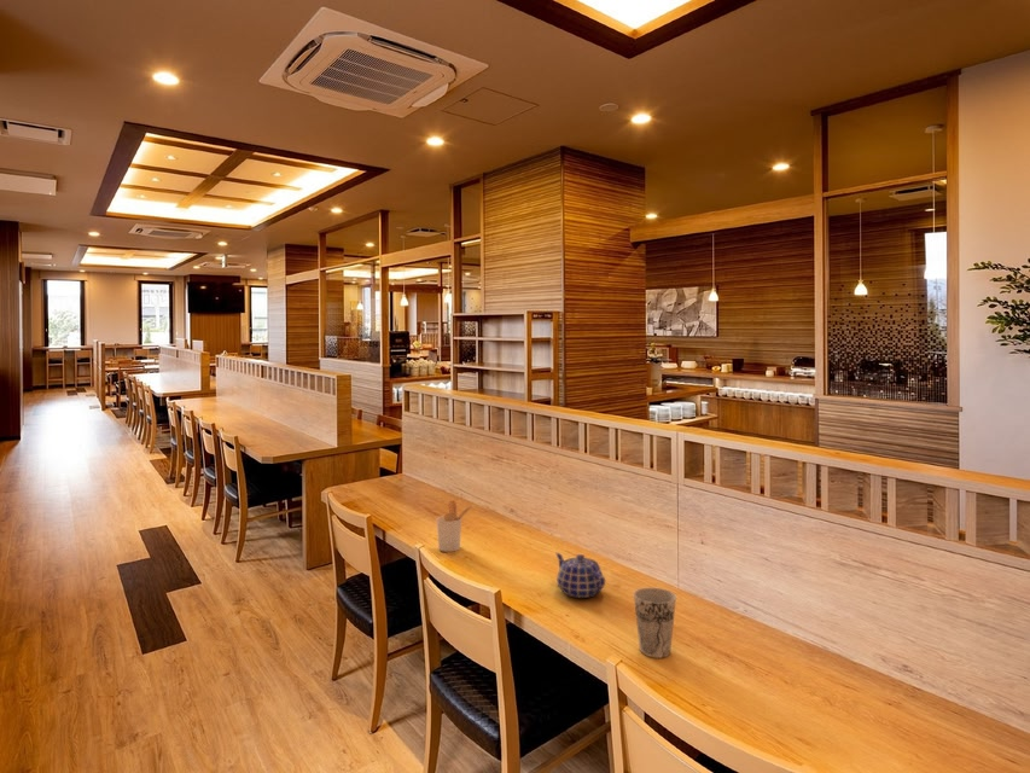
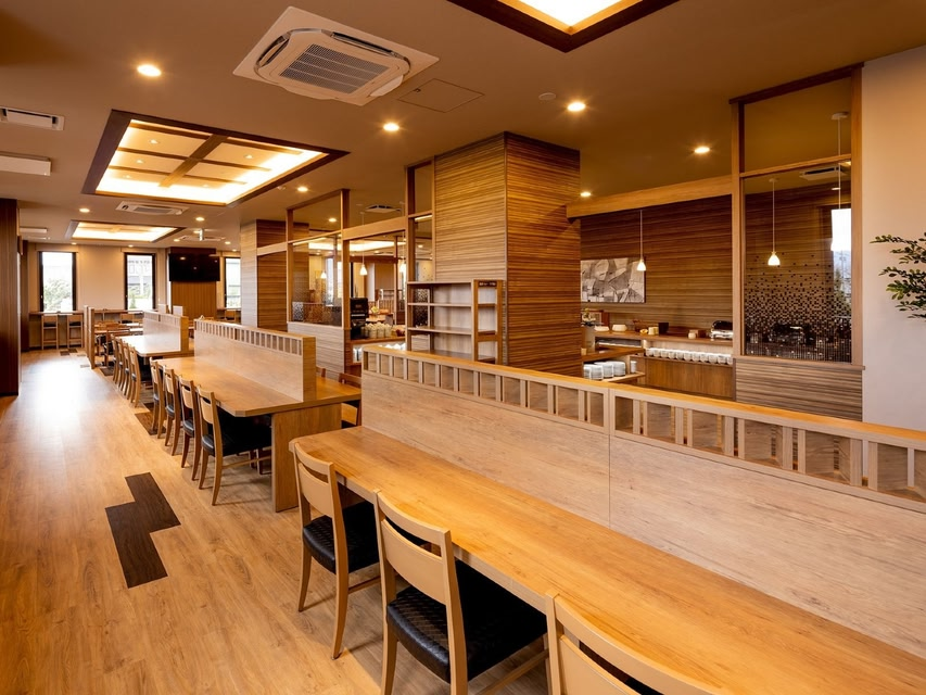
- utensil holder (455, 525)
- cup (654, 622)
- teapot (578, 573)
